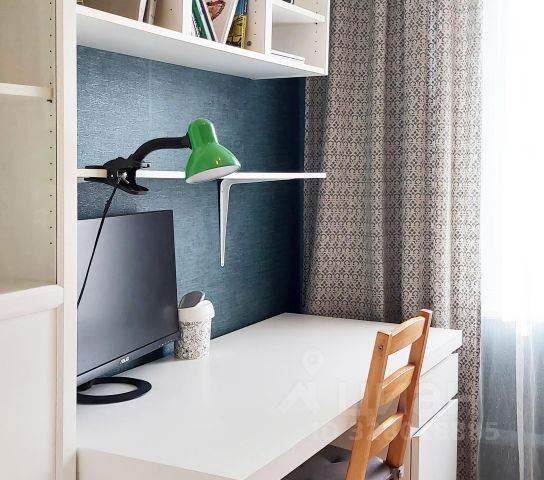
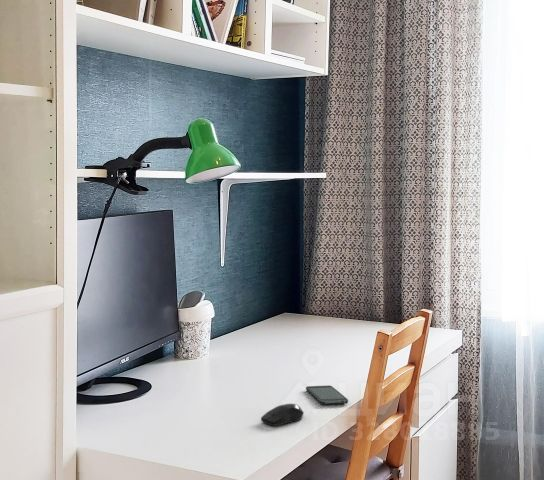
+ computer mouse (282, 413)
+ smartphone (326, 394)
